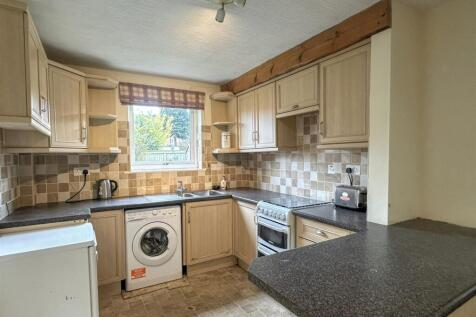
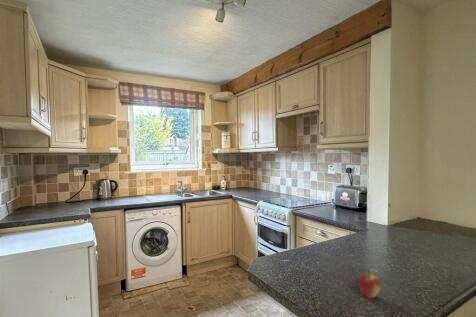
+ fruit (369, 281)
